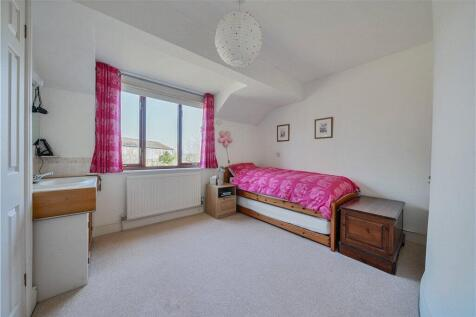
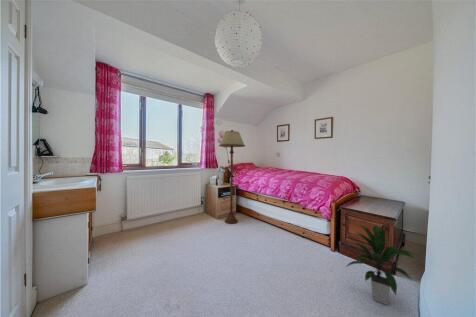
+ floor lamp (231, 175)
+ indoor plant (377, 260)
